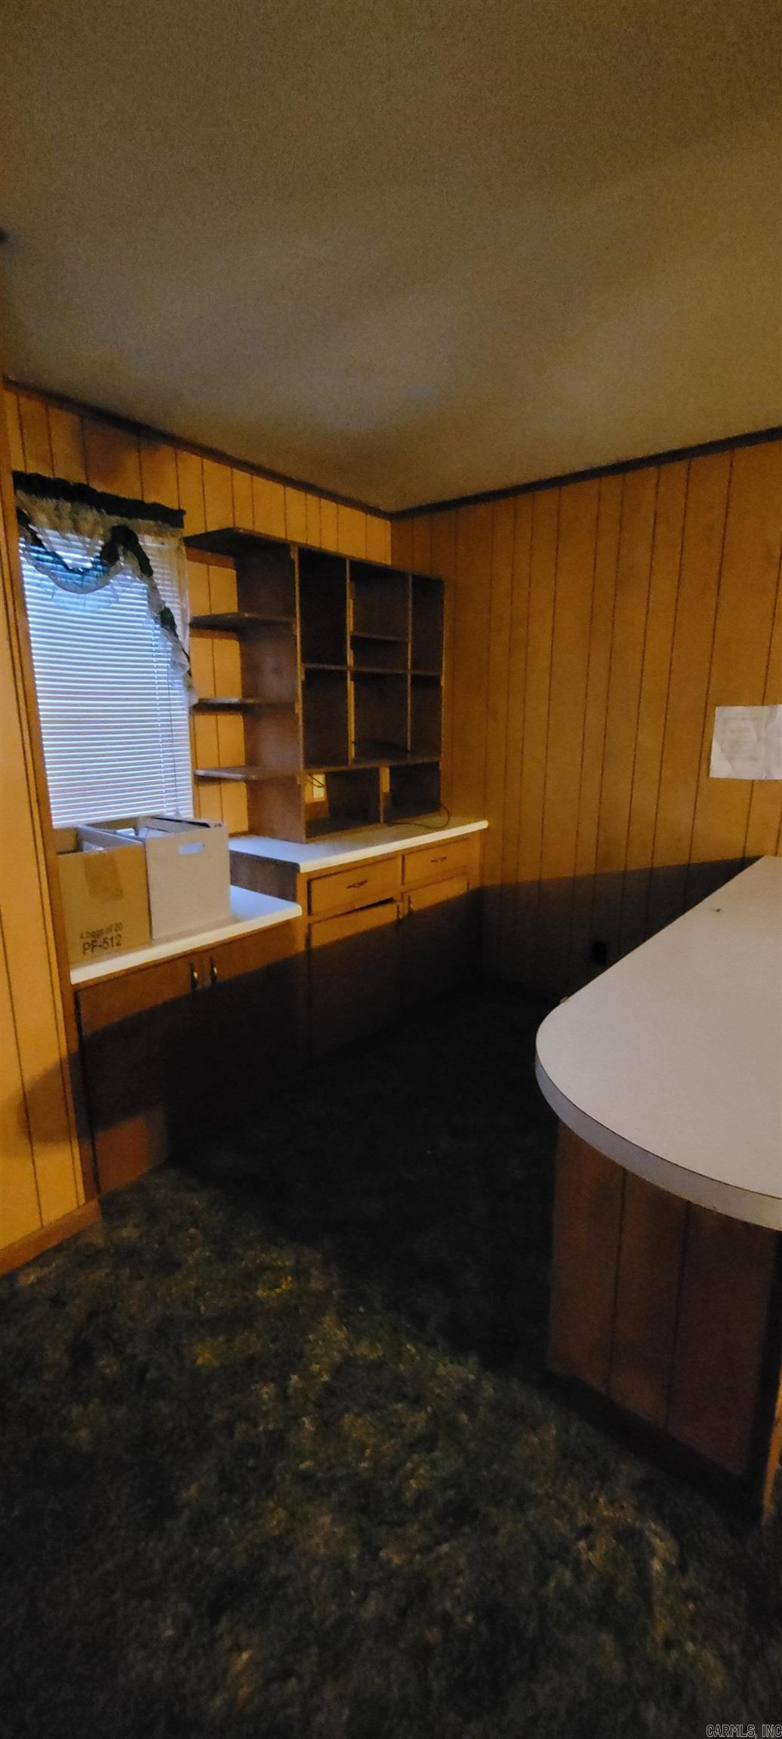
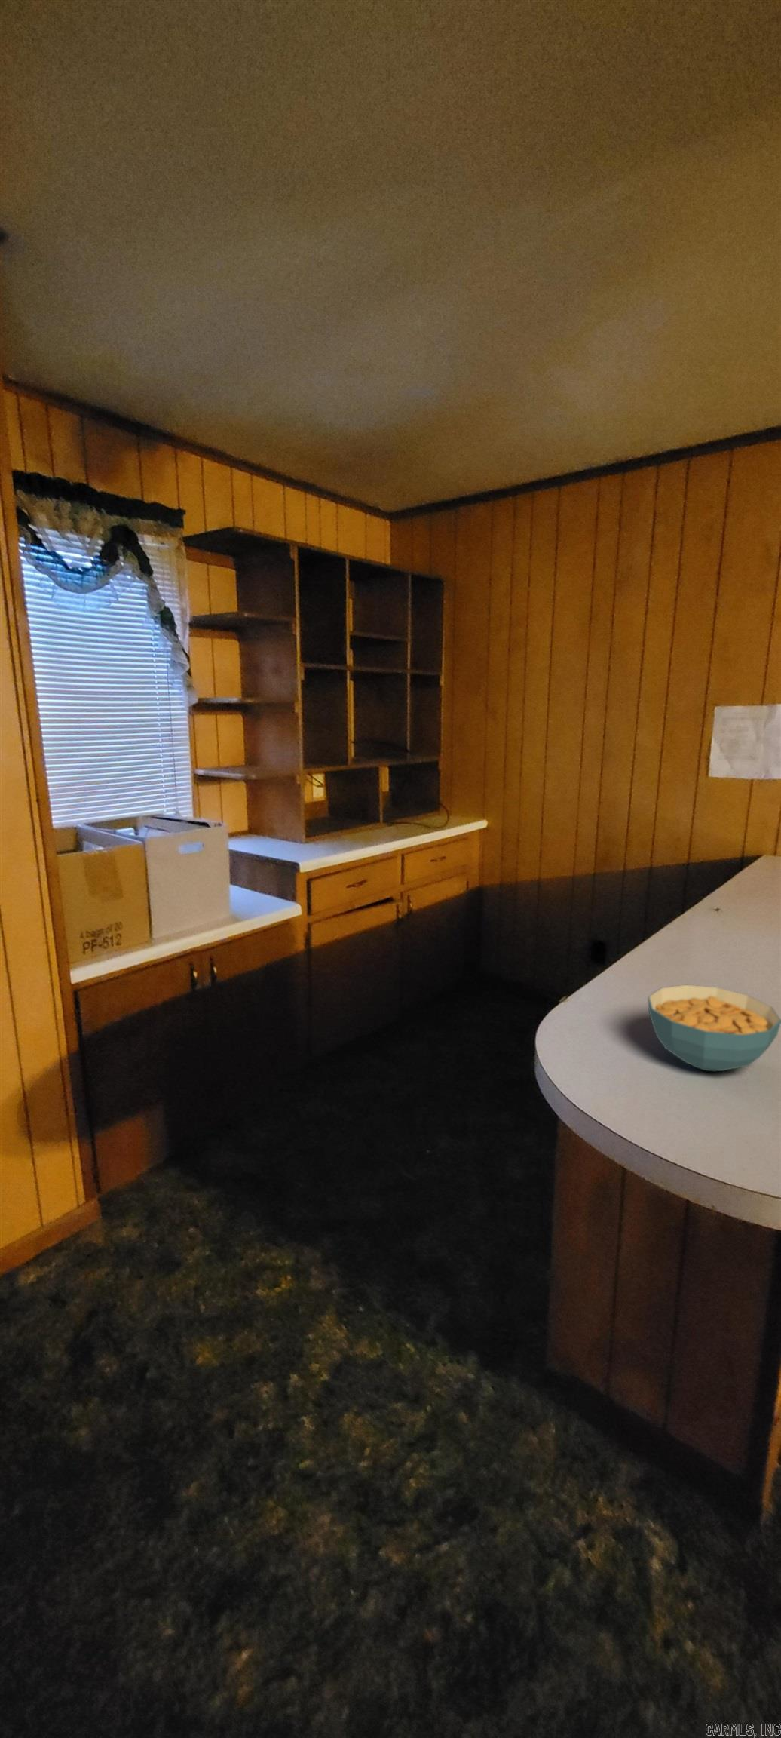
+ cereal bowl (709, 1035)
